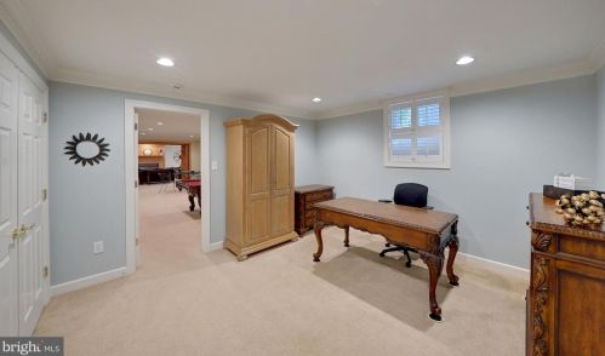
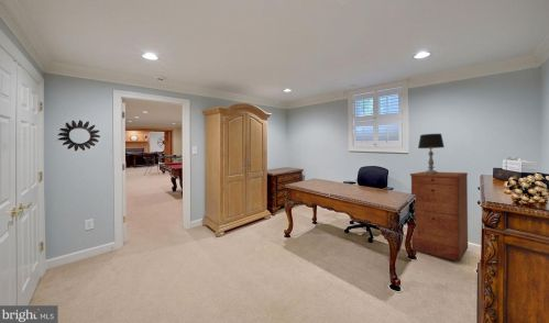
+ filing cabinet (439, 211)
+ table lamp (430, 154)
